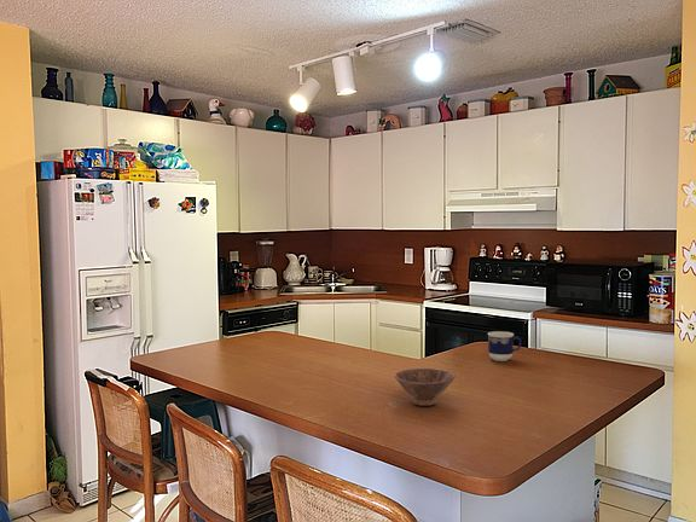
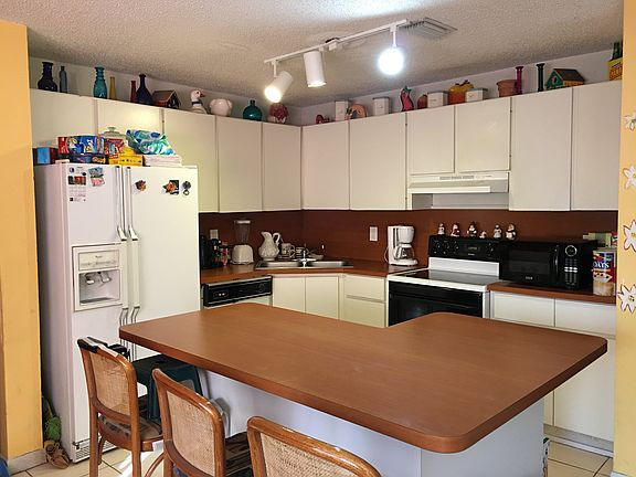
- cup (504, 347)
- bowl (424, 388)
